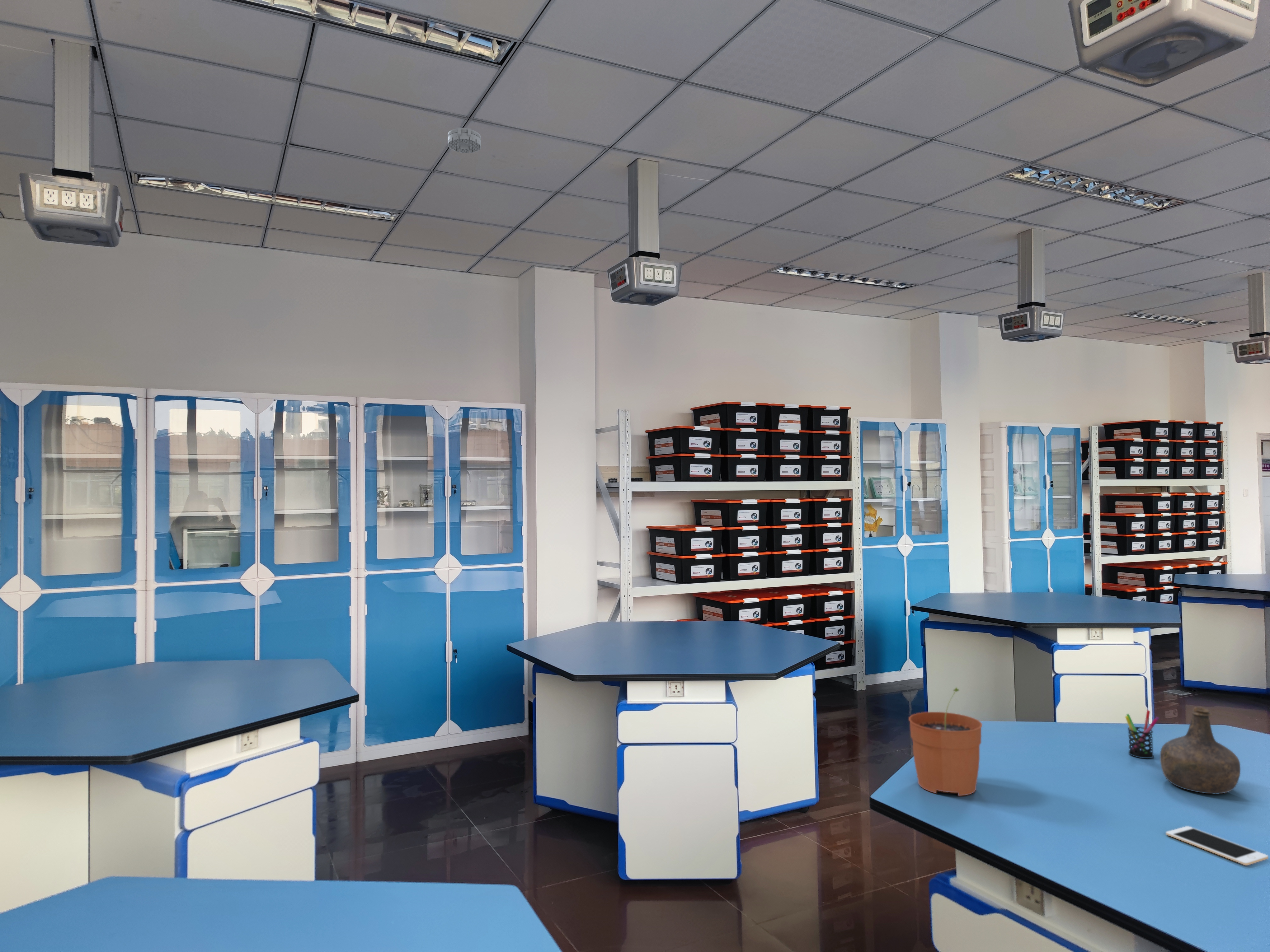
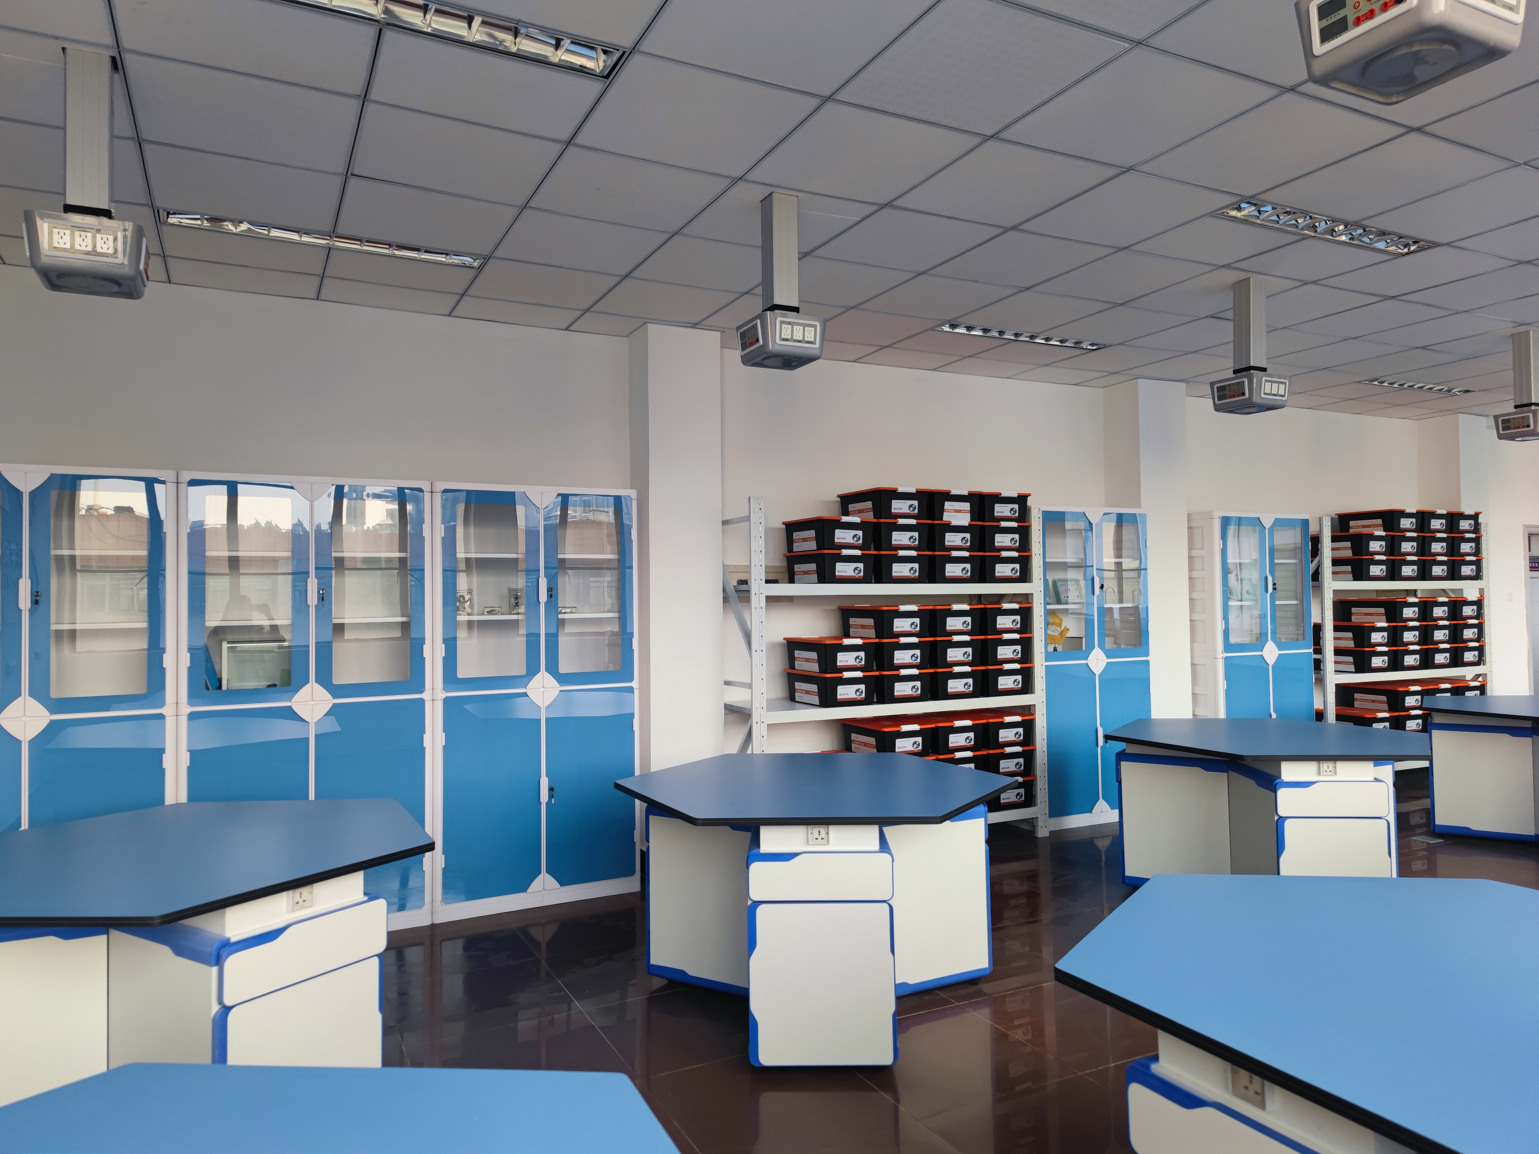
- plant pot (945, 737)
- pen holder (1139, 732)
- smoke detector (464, 140)
- cell phone (1215, 845)
- bottle (1199, 747)
